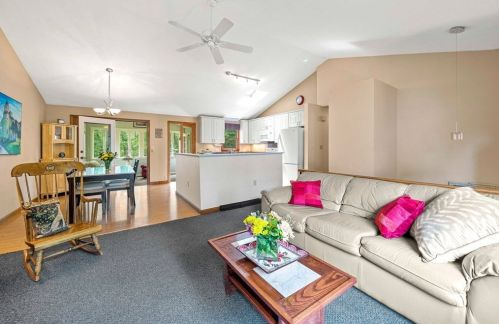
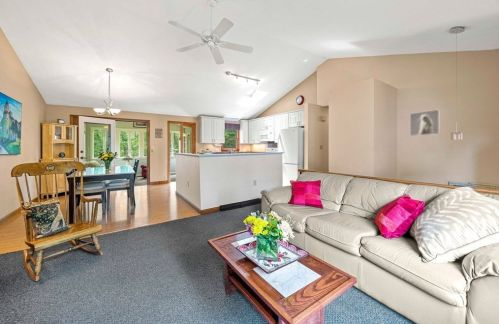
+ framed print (424, 123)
